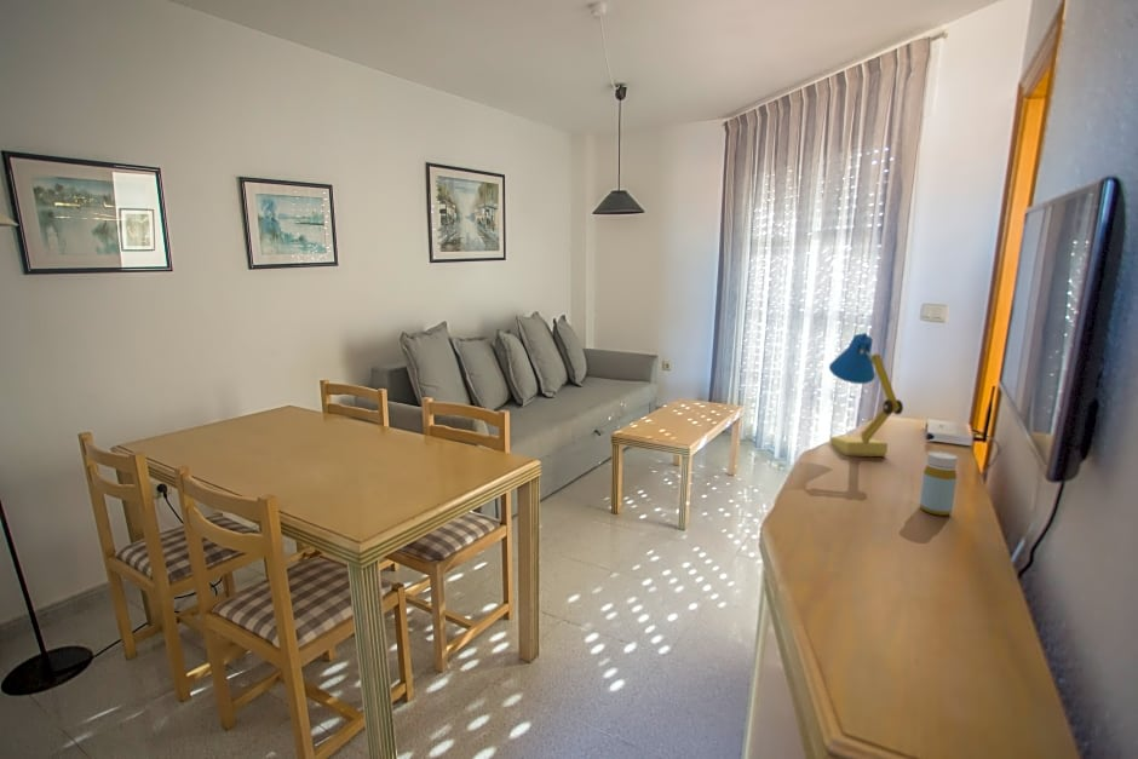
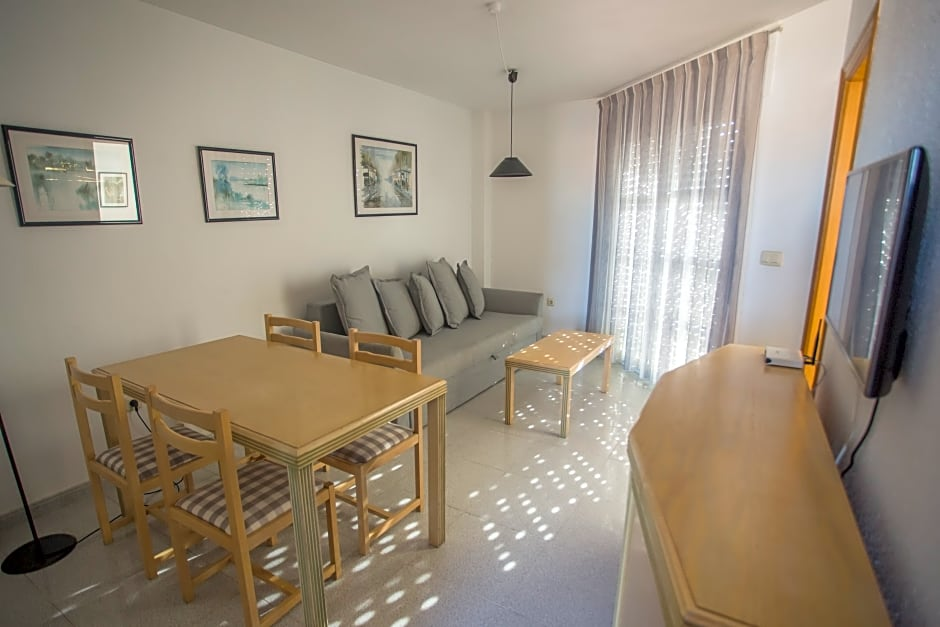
- bottle (938, 483)
- desk lamp (866, 383)
